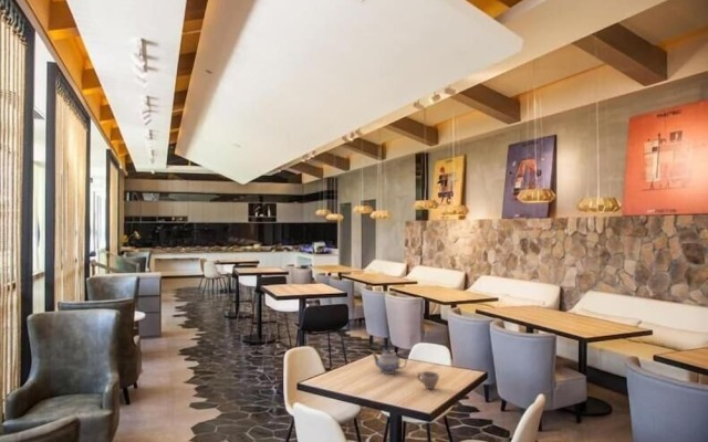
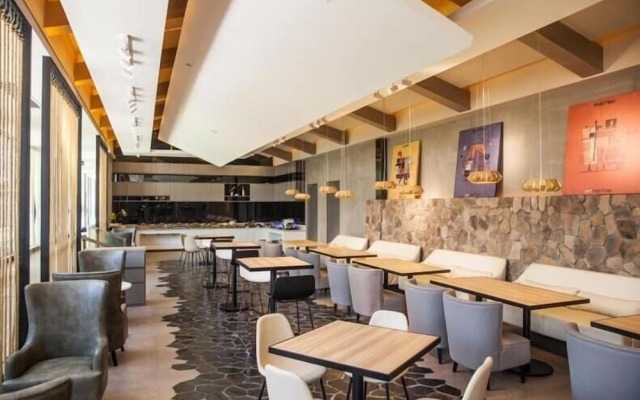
- teapot (388, 360)
- cup (427, 380)
